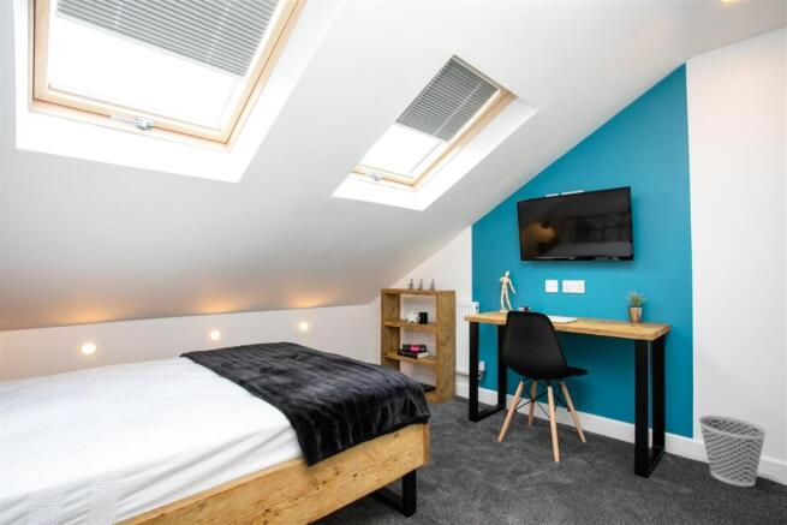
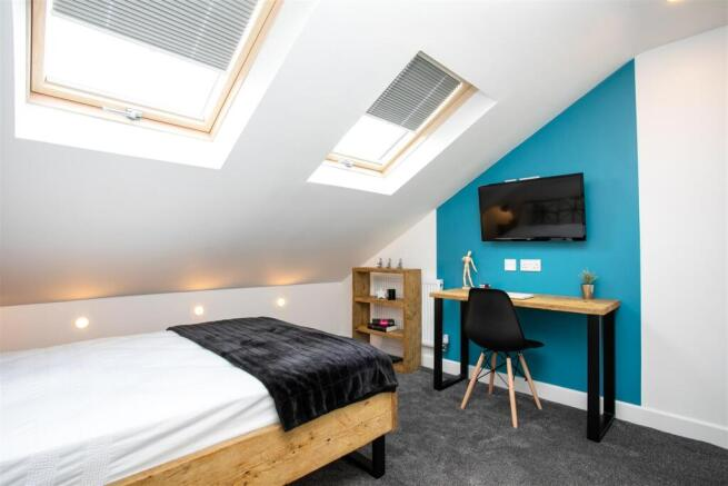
- wastebasket (731, 451)
